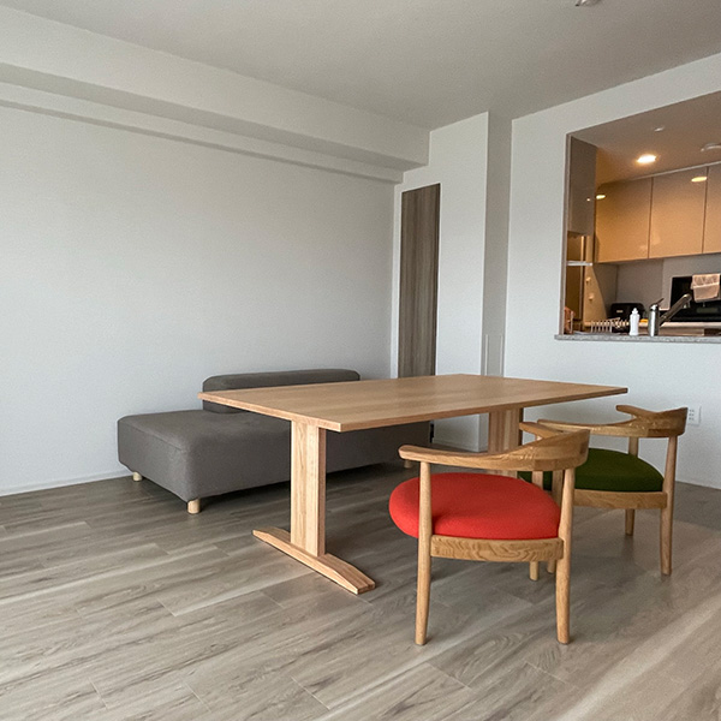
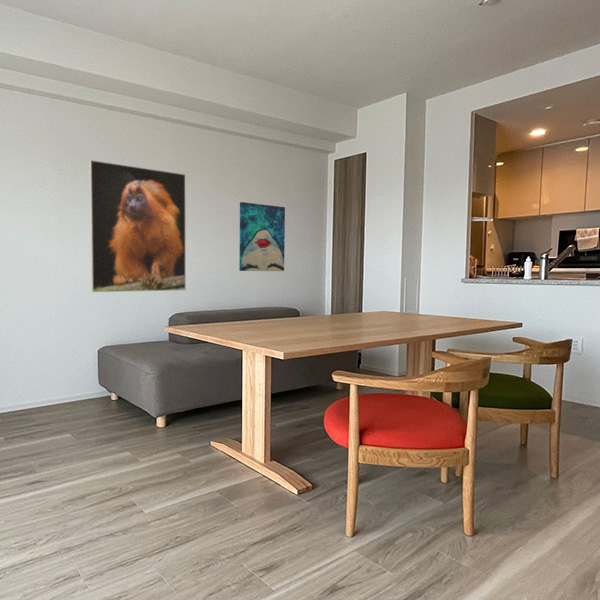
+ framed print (140, 230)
+ wall art (262, 238)
